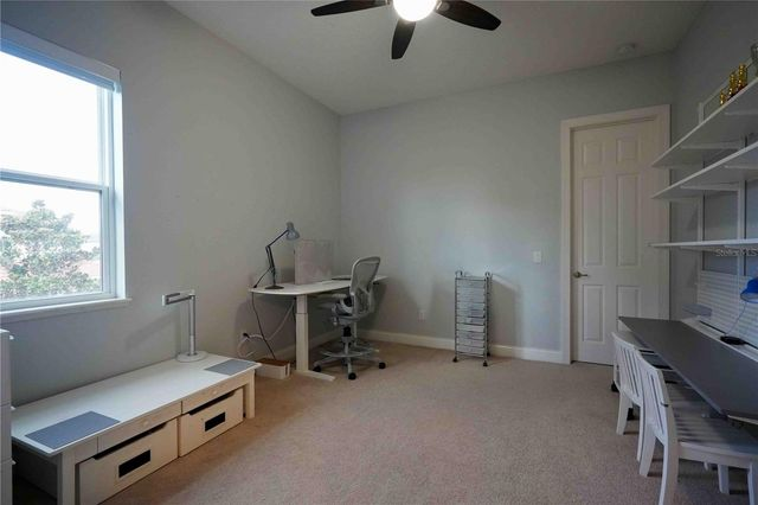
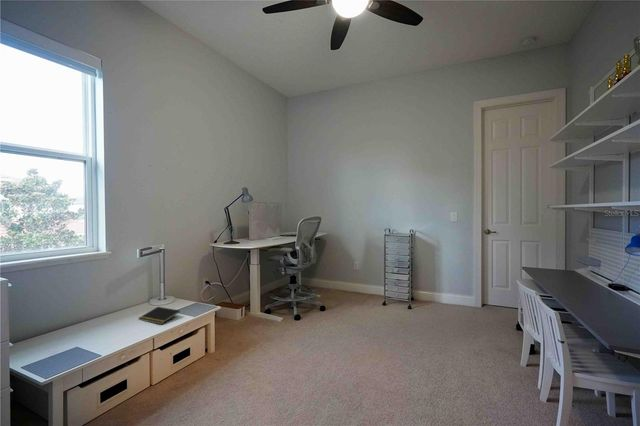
+ notepad (159, 315)
